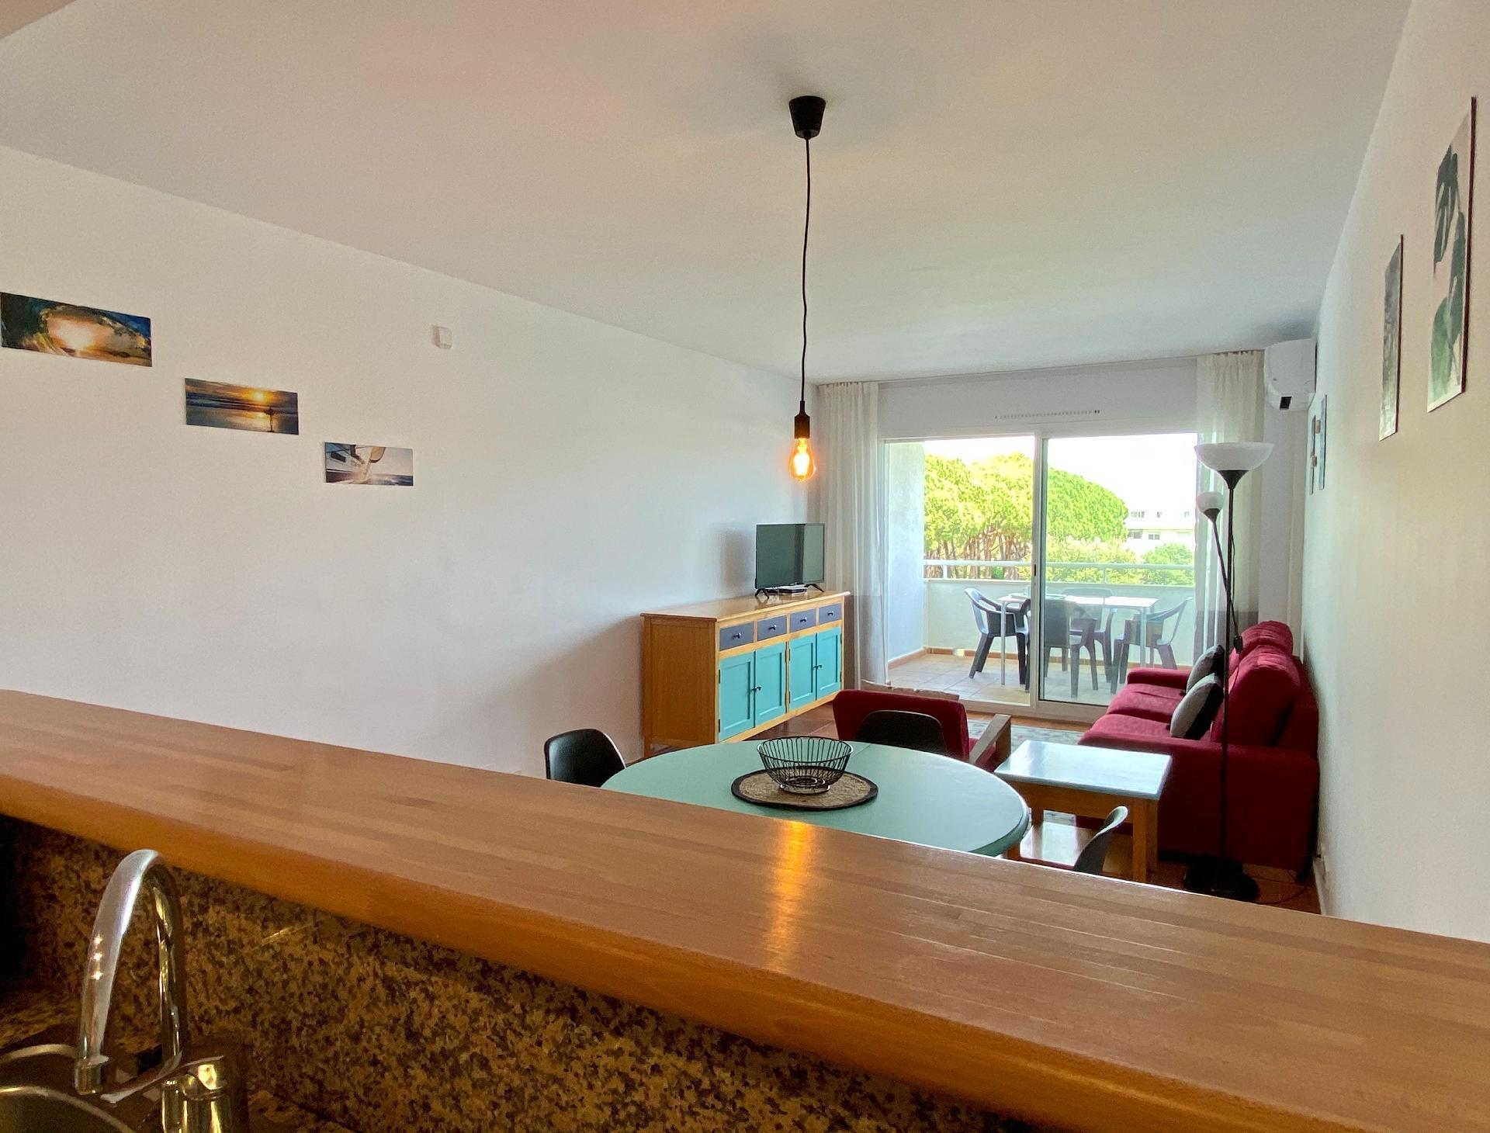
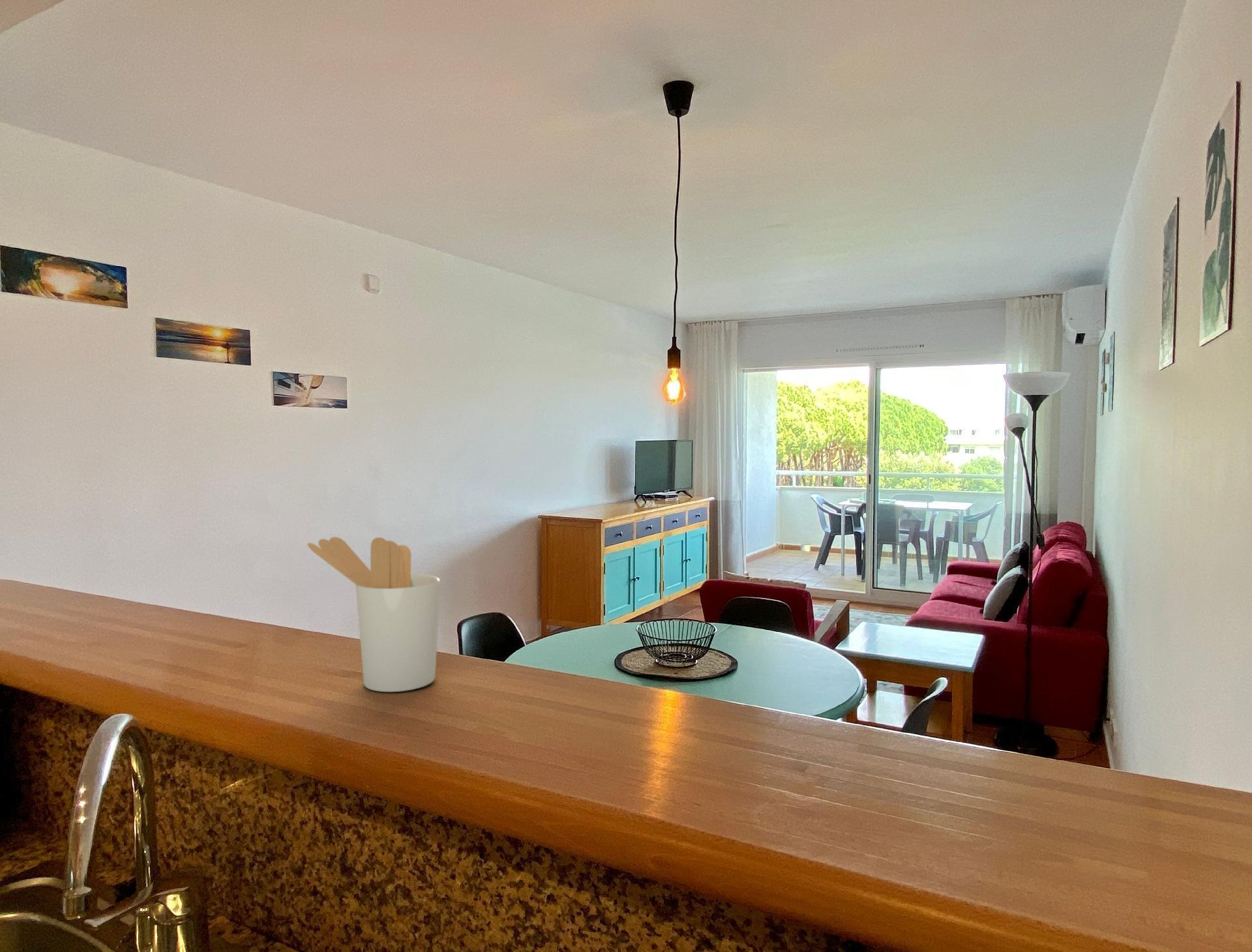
+ utensil holder (376, 607)
